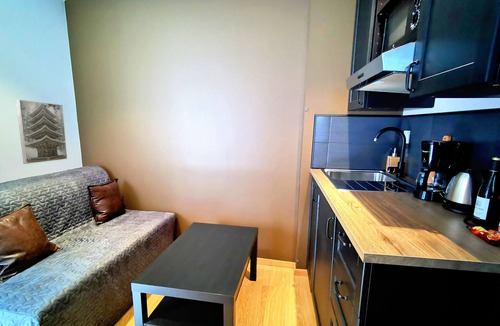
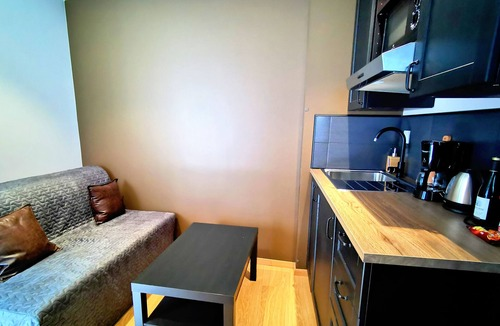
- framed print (44, 132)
